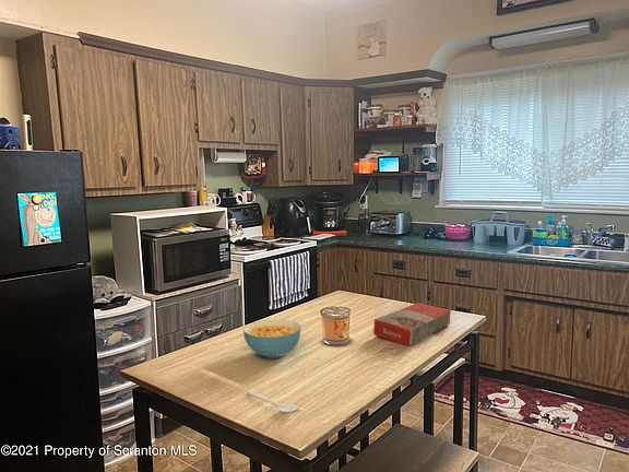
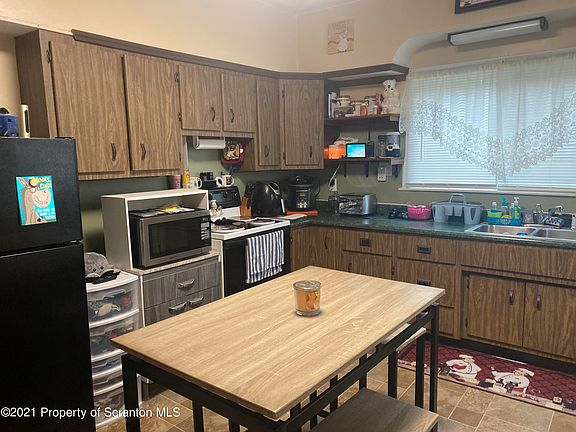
- macaroni box (413, 321)
- cereal bowl (273, 341)
- stirrer (270, 400)
